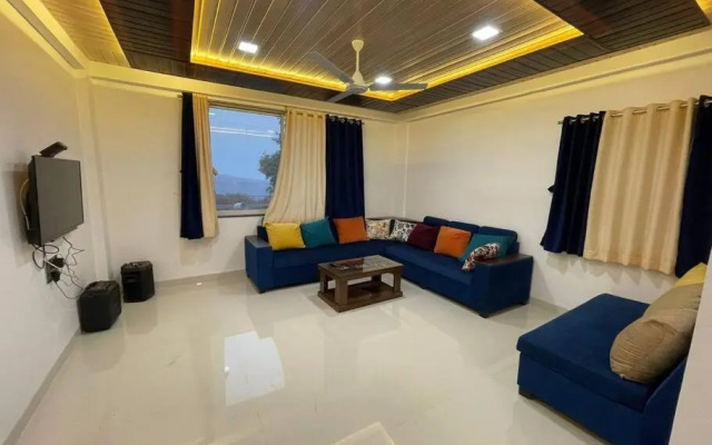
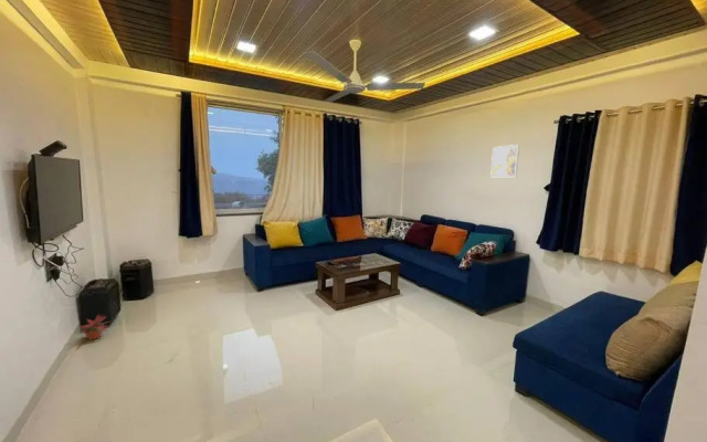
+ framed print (504, 161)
+ potted plant (94, 325)
